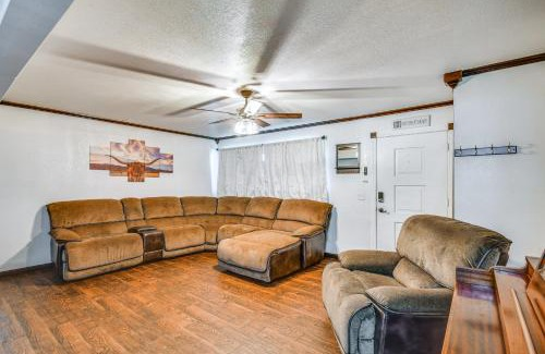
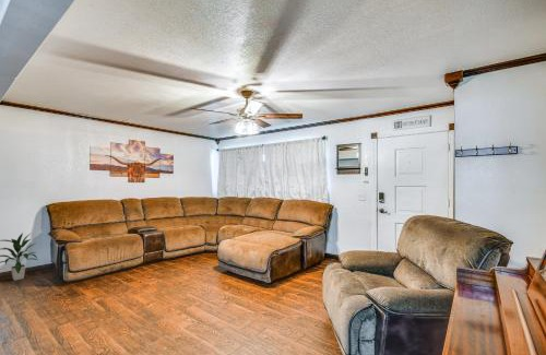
+ indoor plant (16, 256)
